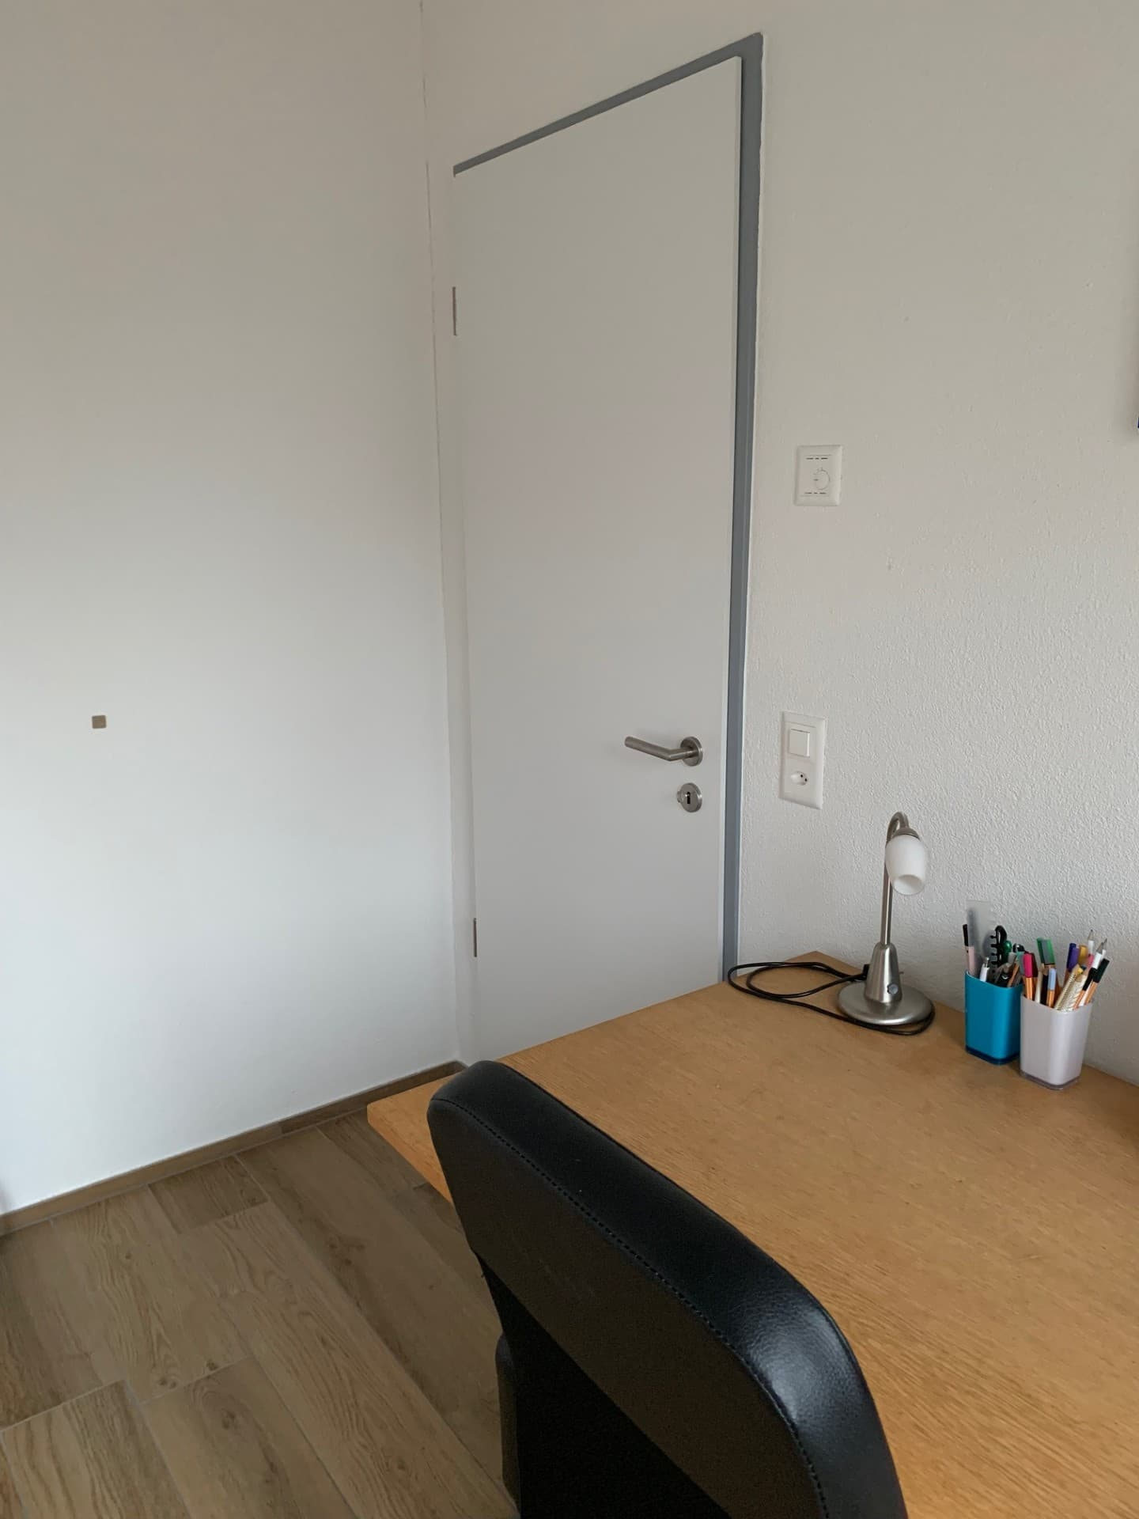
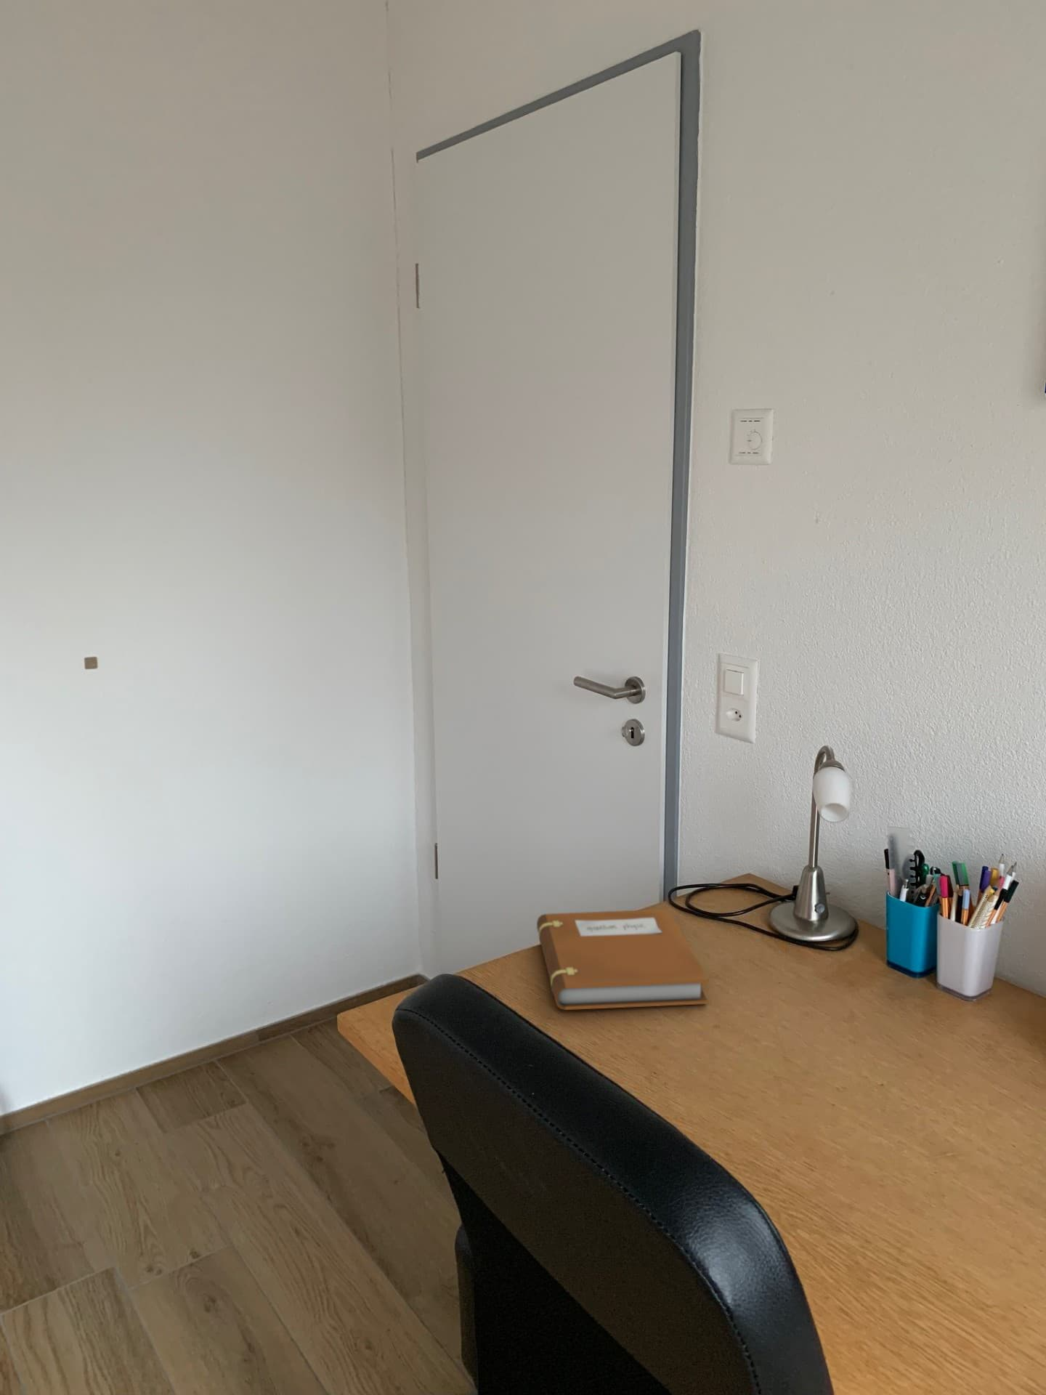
+ notebook (614, 953)
